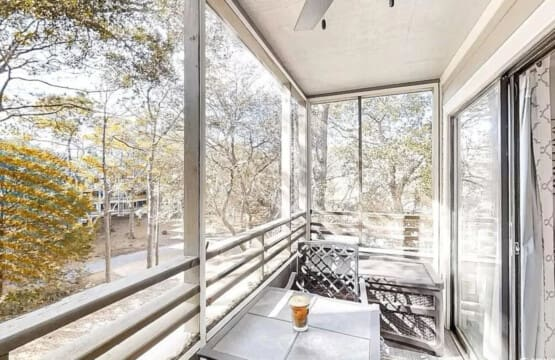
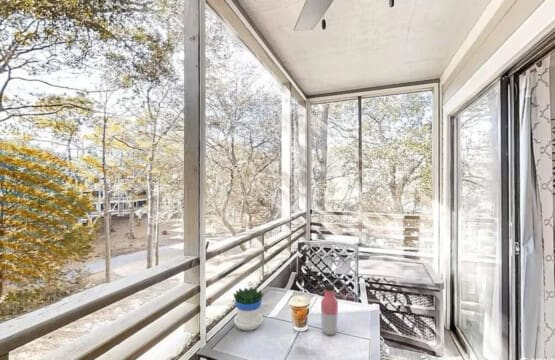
+ water bottle (329, 308)
+ flowerpot (248, 308)
